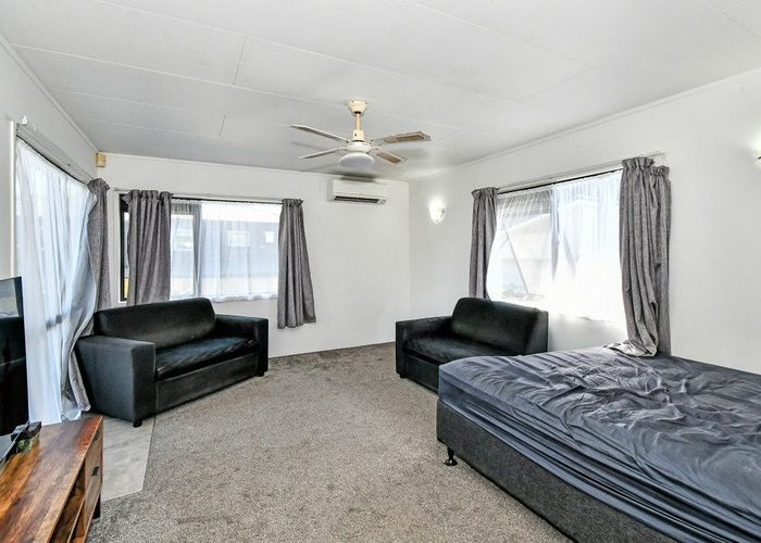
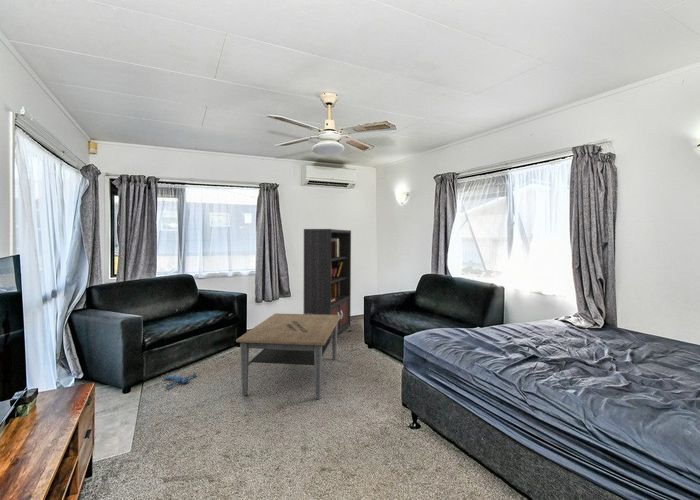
+ plush toy (176, 378)
+ coffee table (295, 350)
+ bookcase (323, 280)
